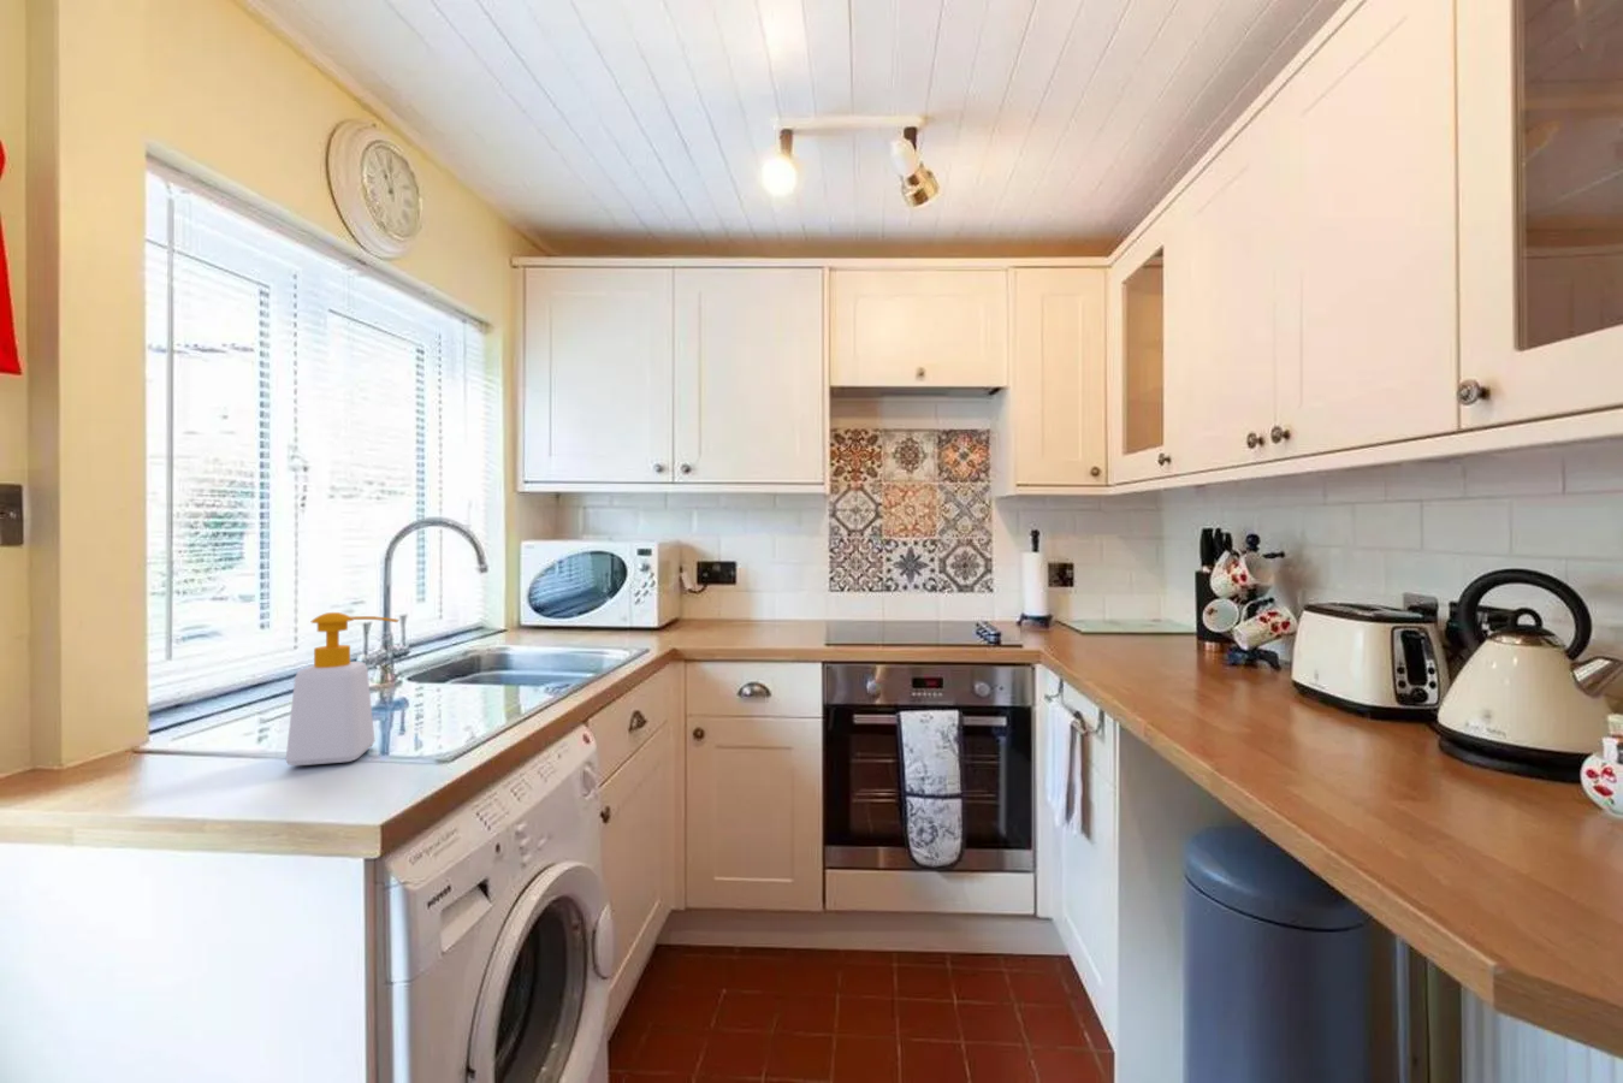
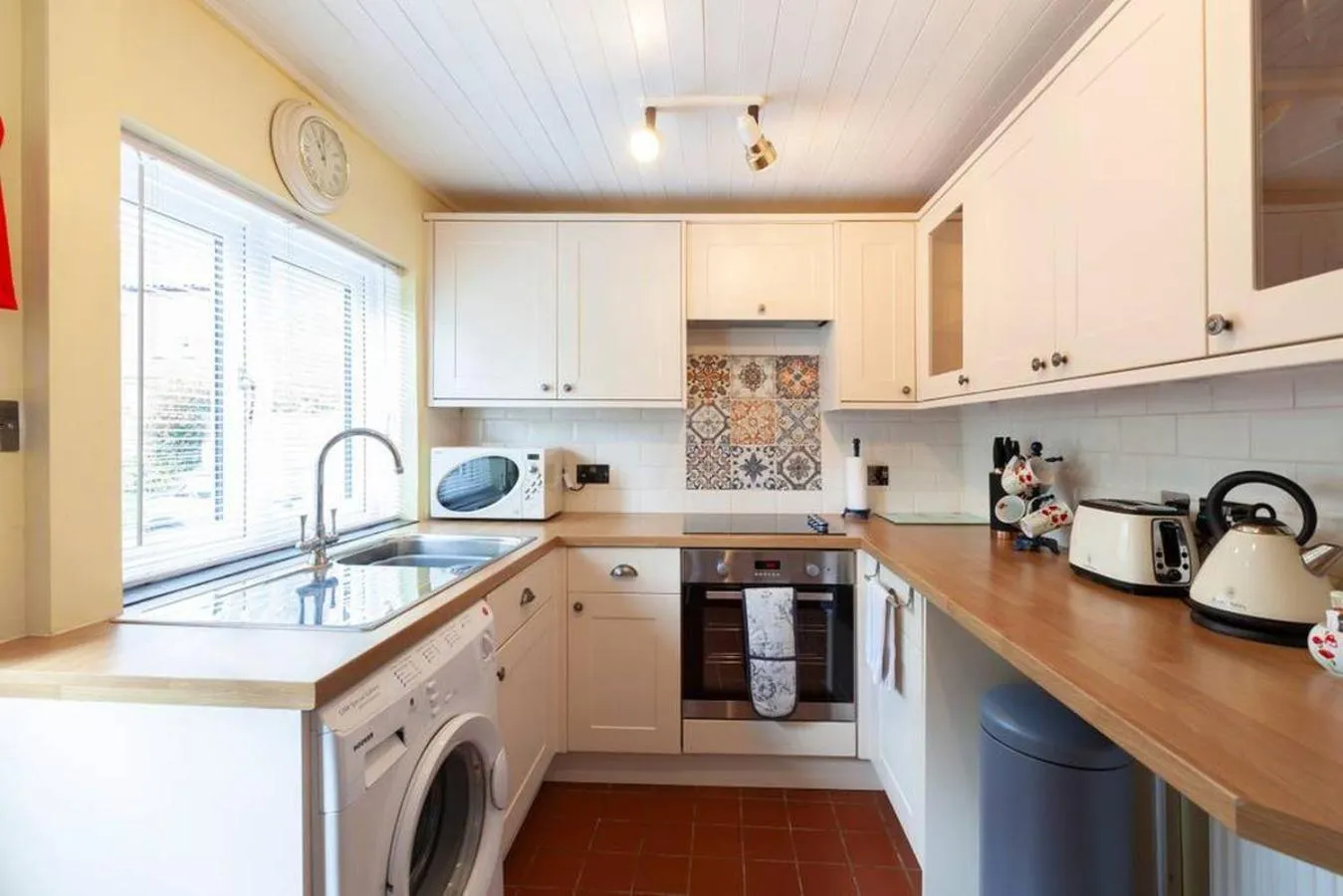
- soap bottle (348, 683)
